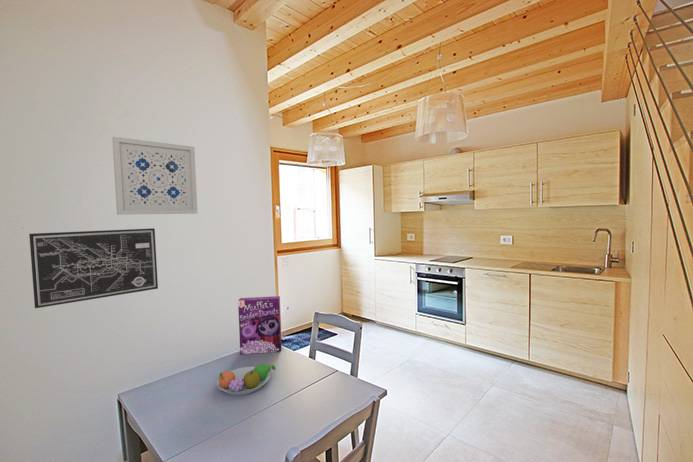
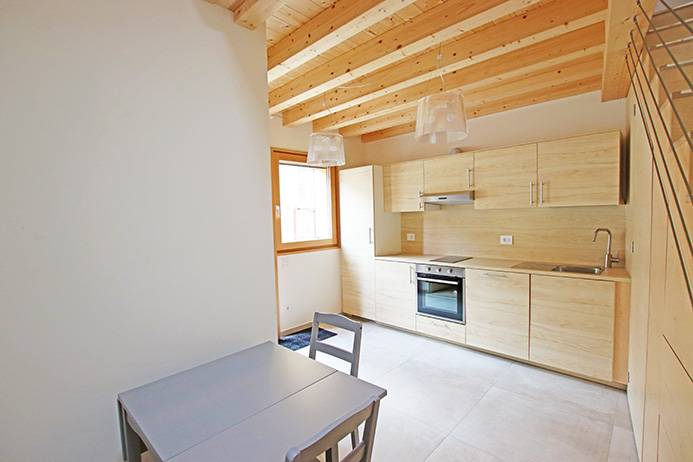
- fruit bowl (246, 373)
- cereal box (260, 324)
- wall art (100, 264)
- wall art (158, 178)
